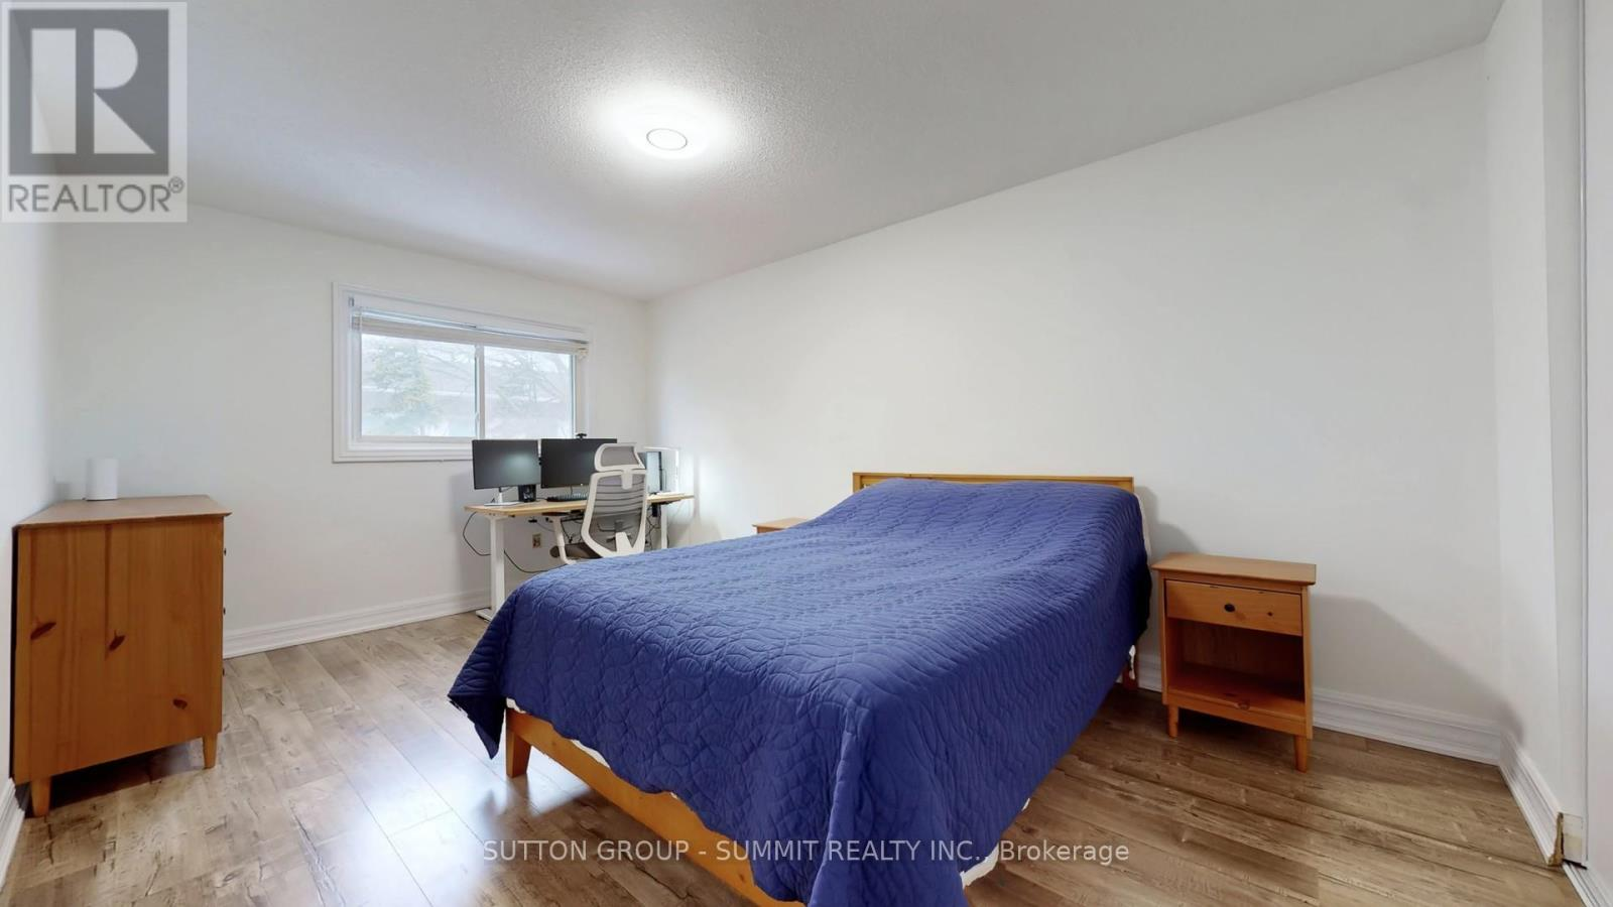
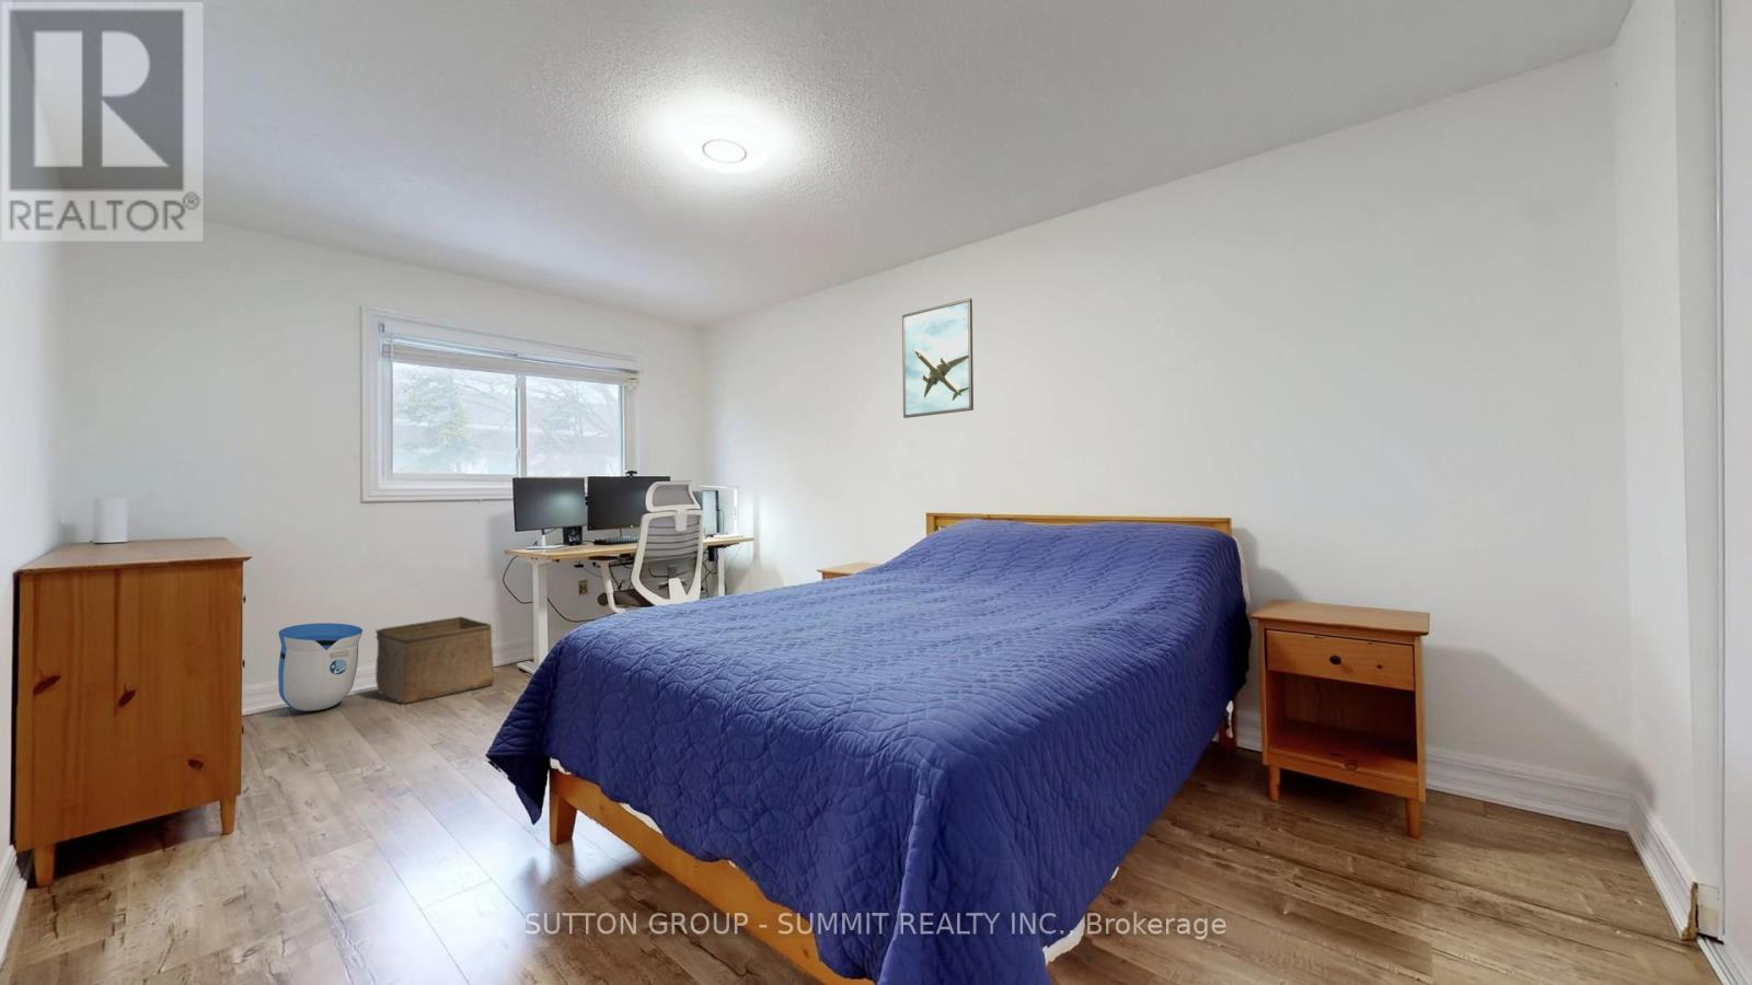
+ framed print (936, 360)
+ storage bin (434, 657)
+ sun visor (321, 666)
